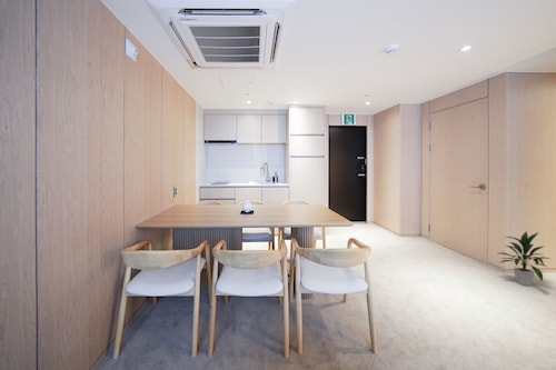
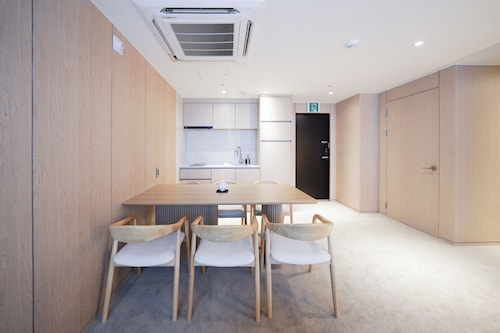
- indoor plant (524, 258)
